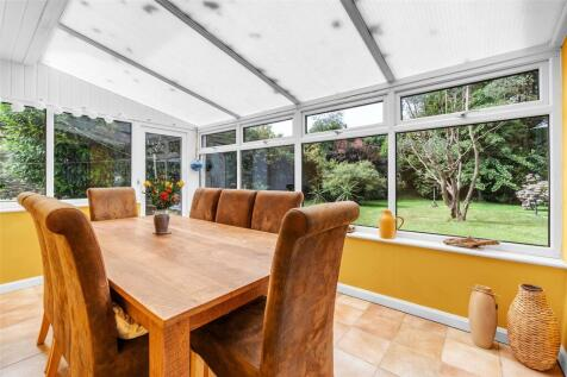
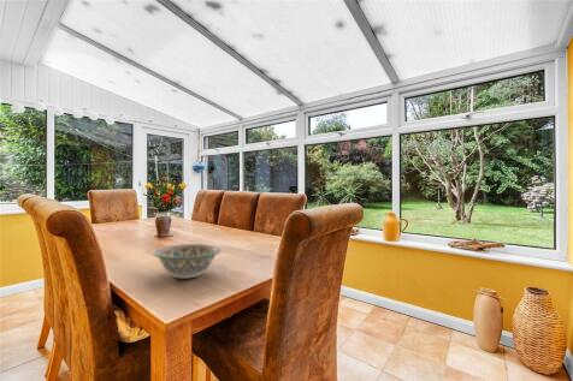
+ decorative bowl (188, 261)
